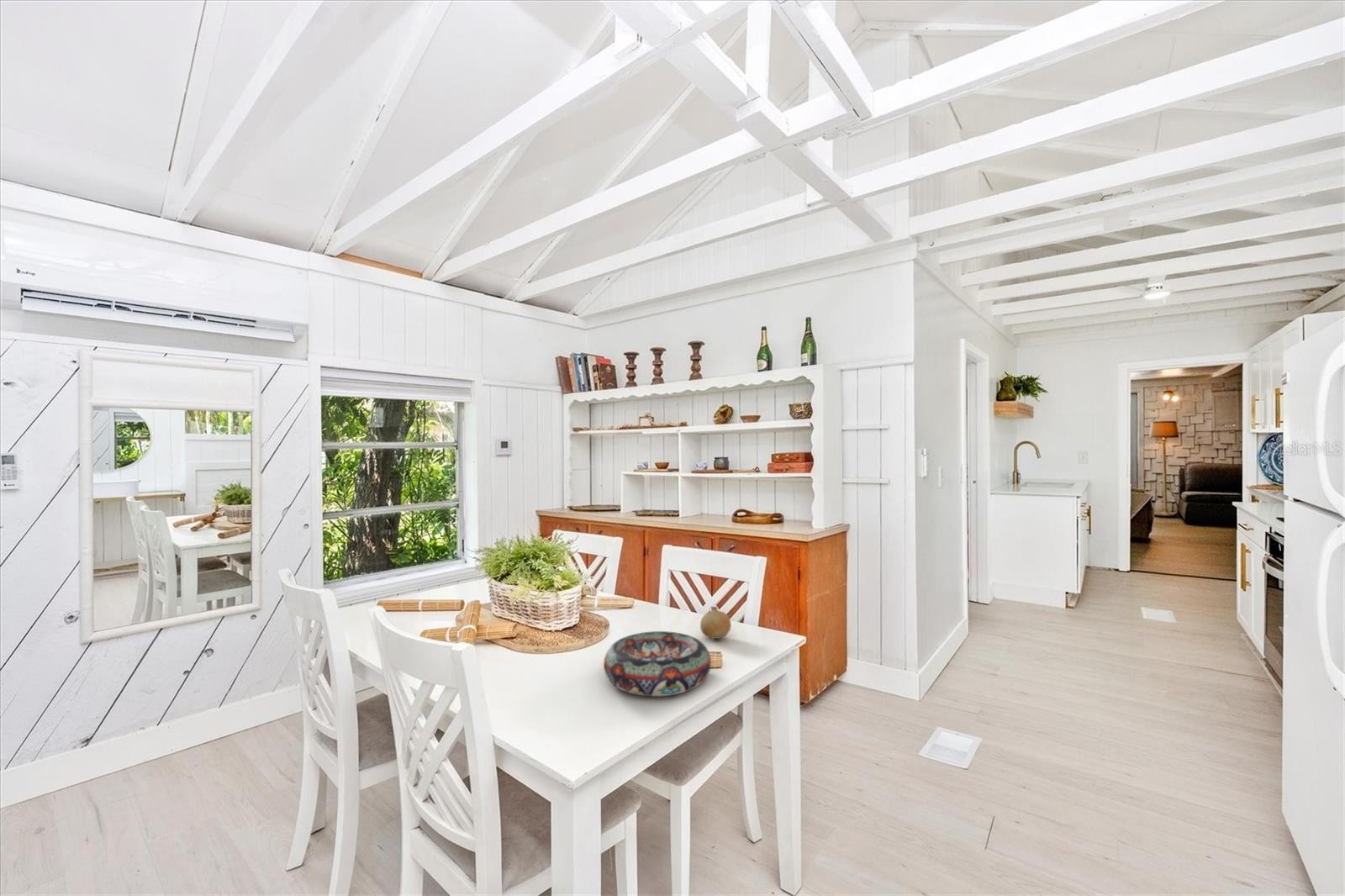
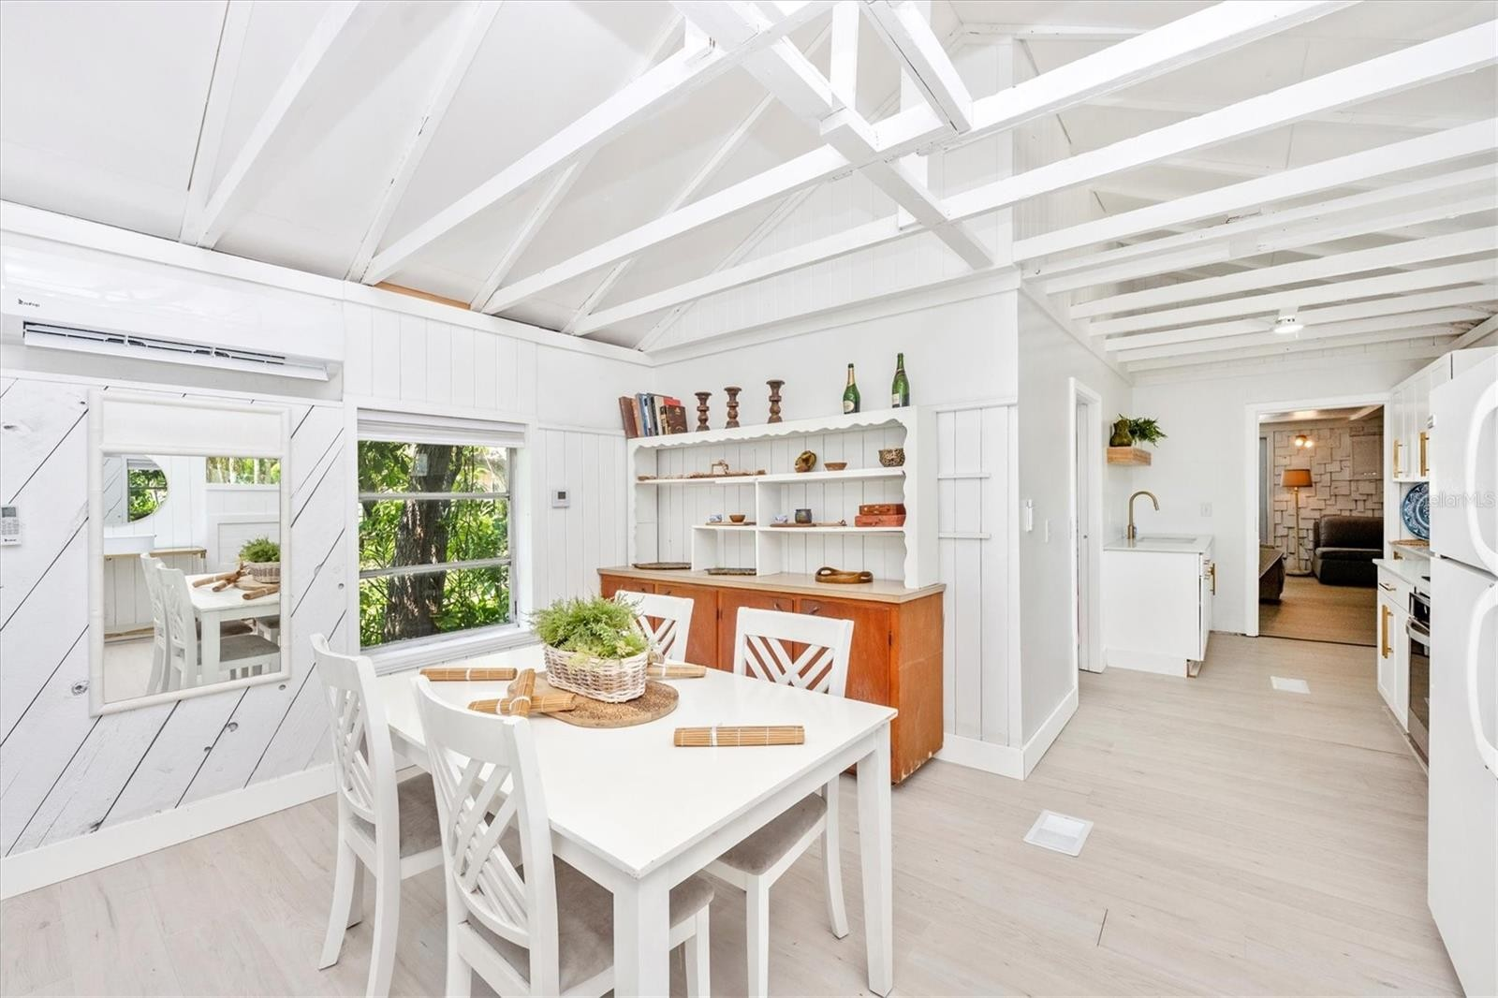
- decorative bowl (657, 662)
- fruit (715, 622)
